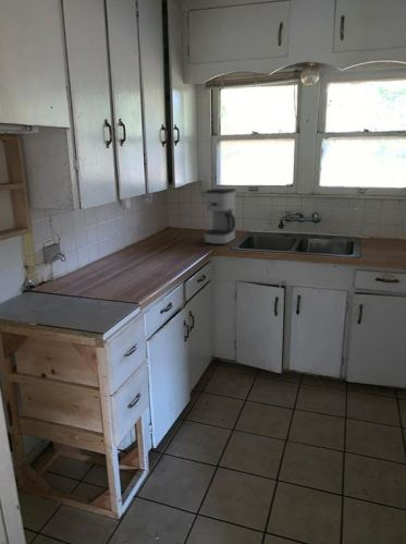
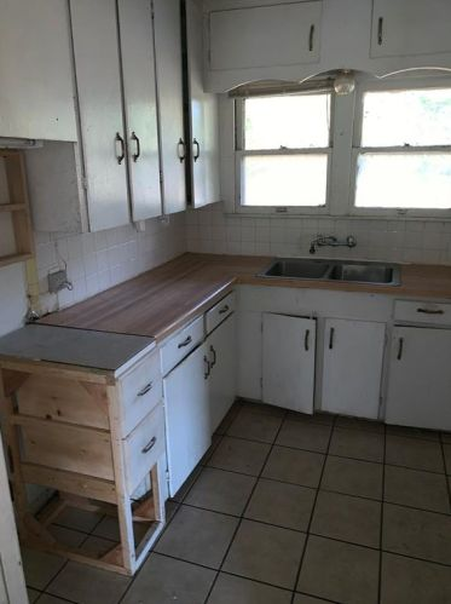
- coffee maker (221, 216)
